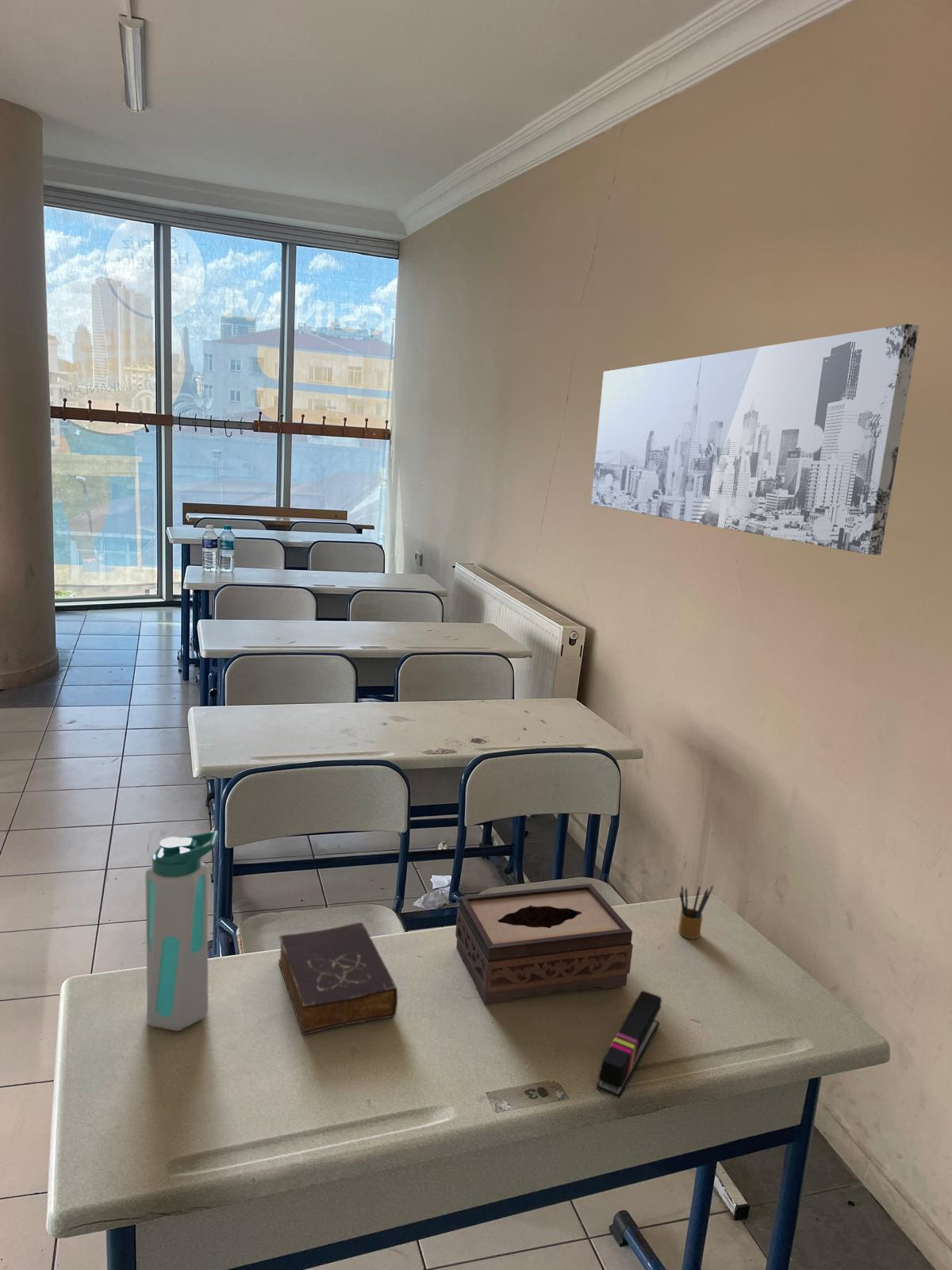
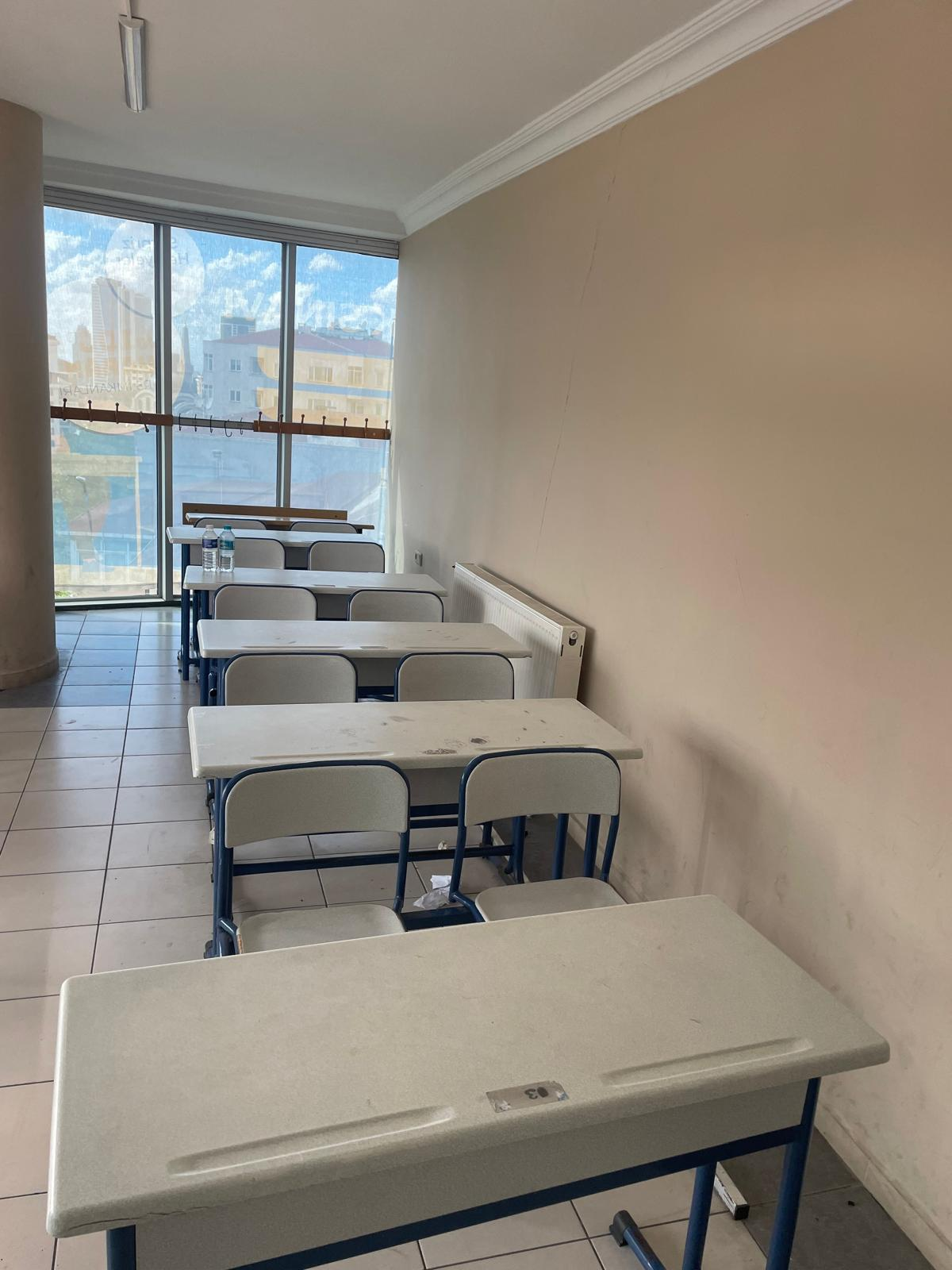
- water bottle (182, 927)
- book (336, 974)
- wall art (708, 441)
- pencil box (691, 909)
- tissue box (541, 940)
- stapler (631, 1040)
